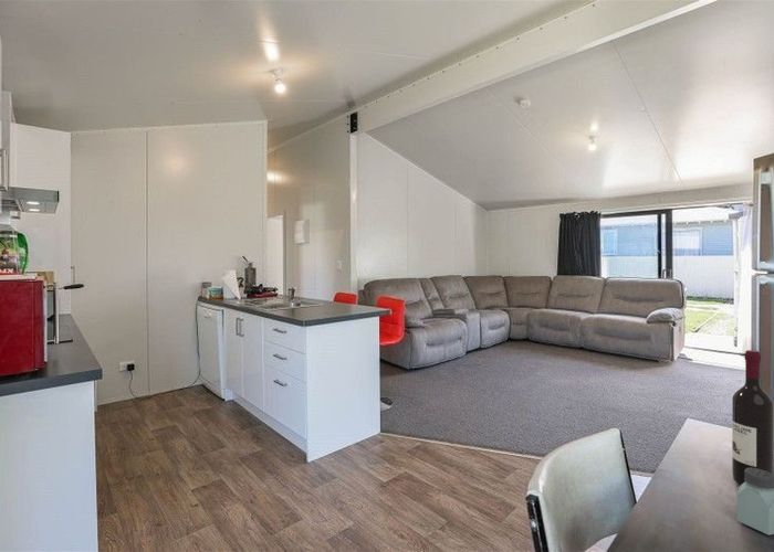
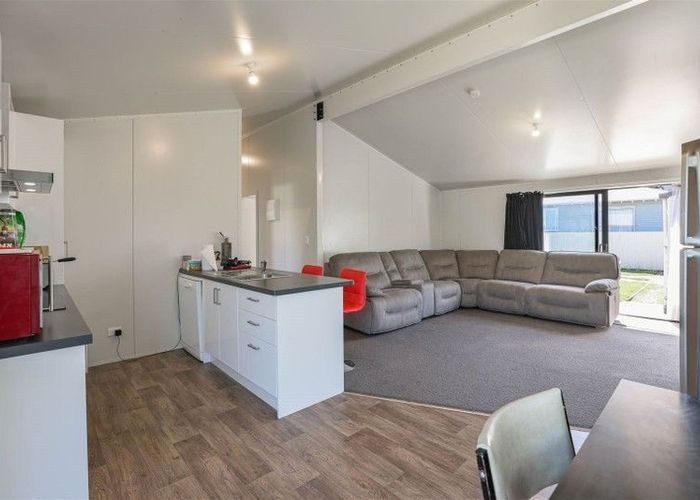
- wine bottle (752, 418)
- saltshaker (759, 499)
